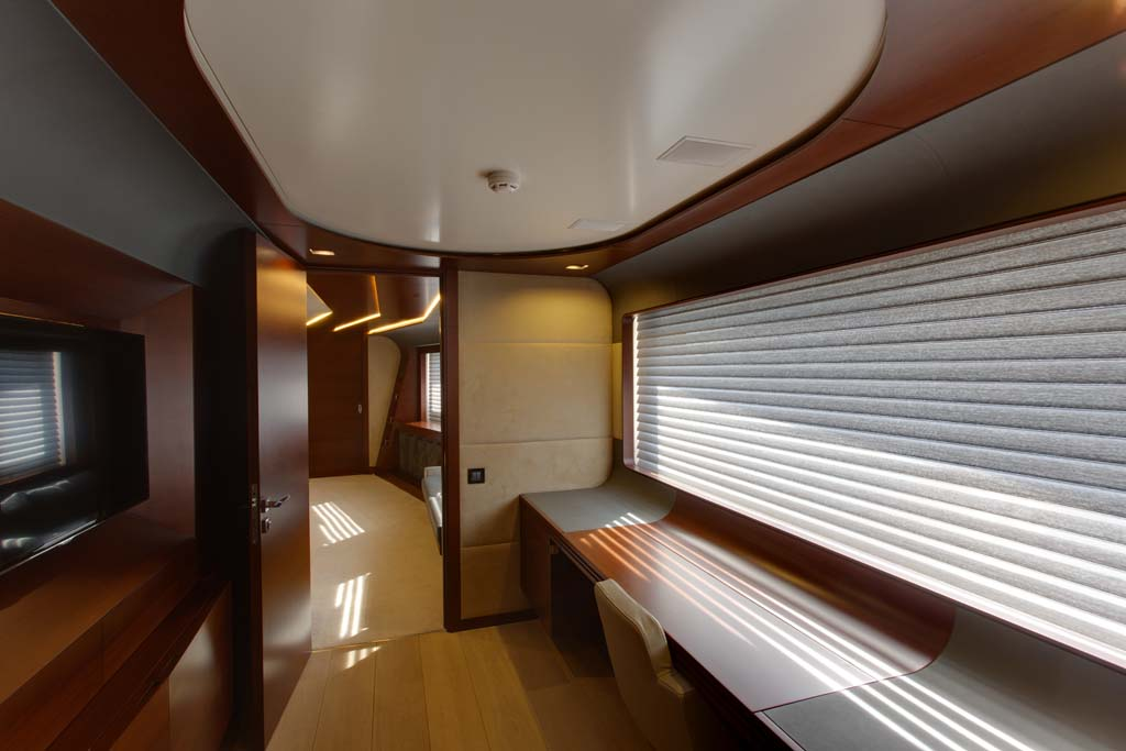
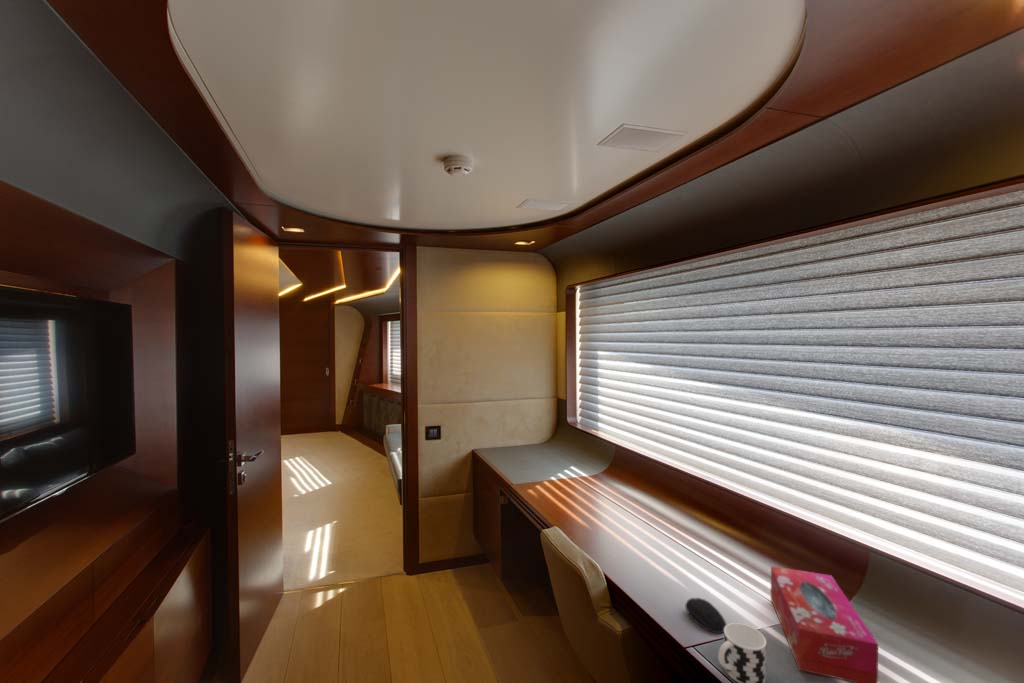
+ computer mouse (705, 612)
+ tissue box (816, 618)
+ cup (739, 655)
